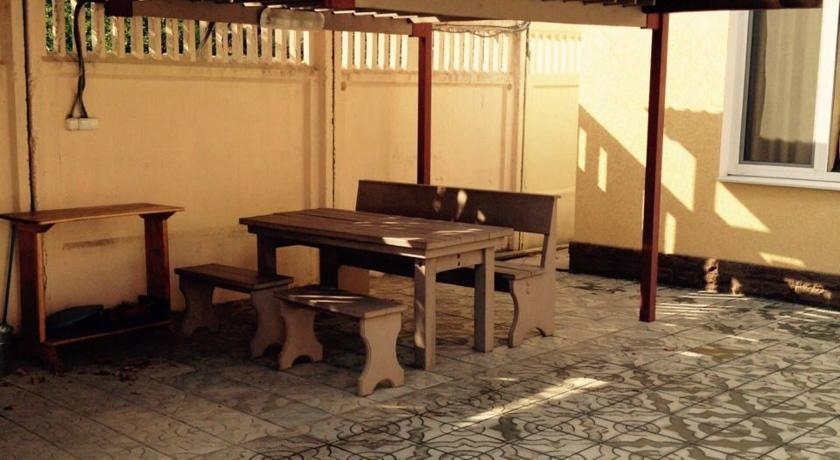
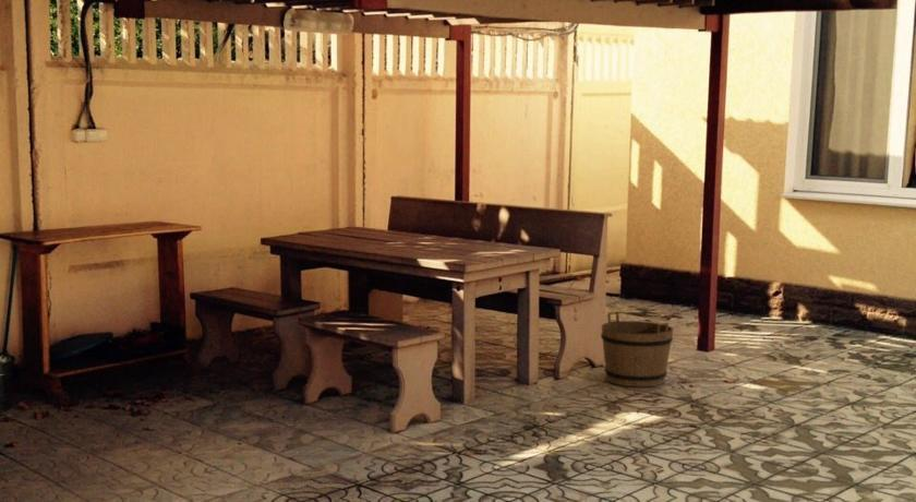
+ bucket (636, 348)
